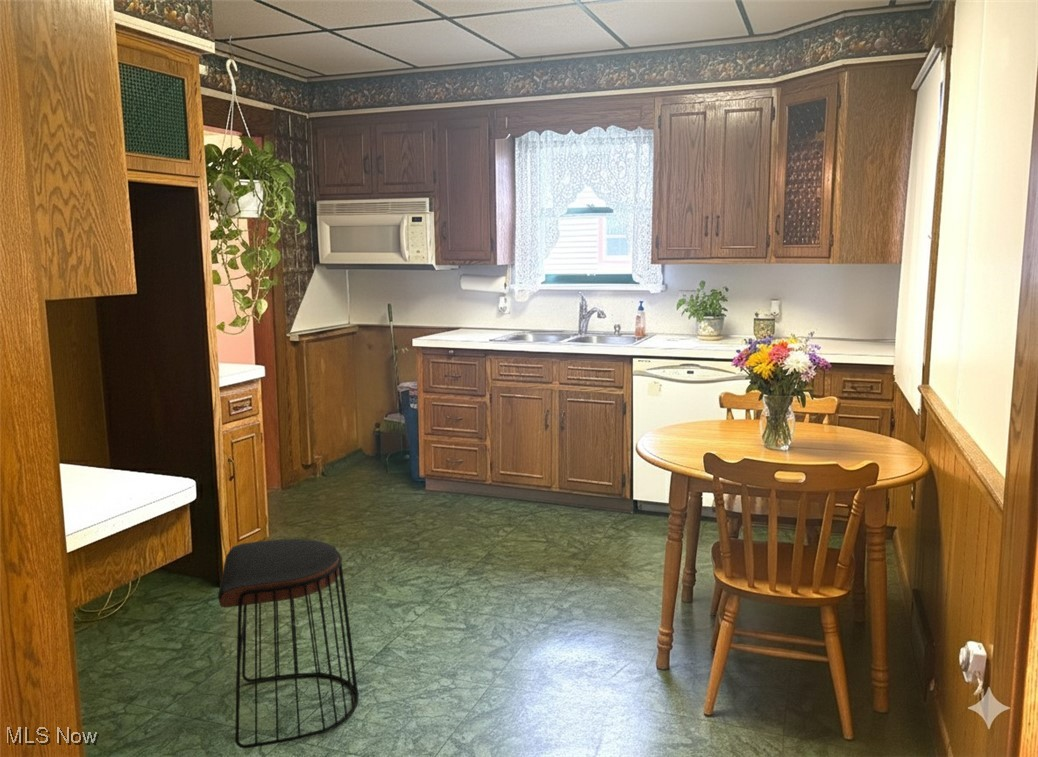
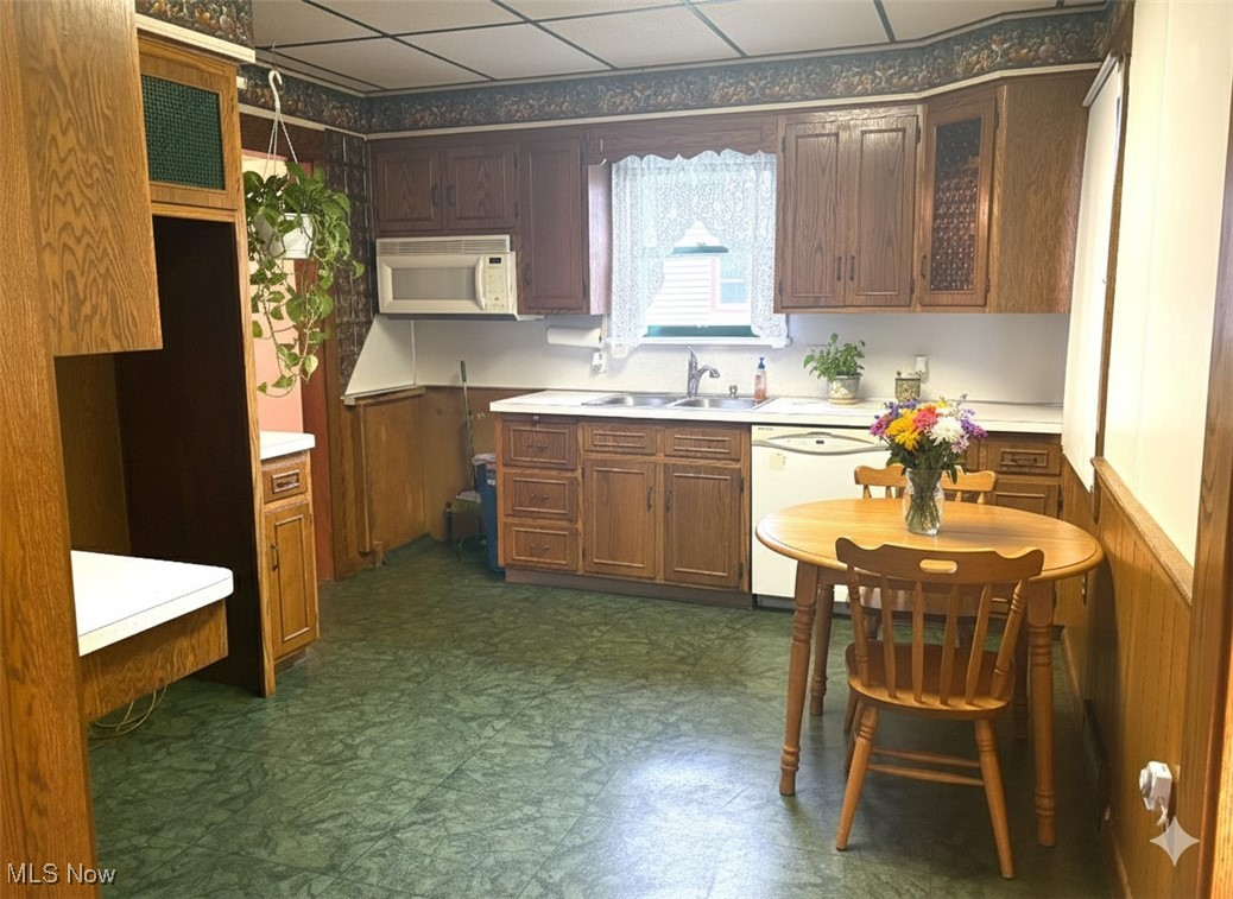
- stool (292, 631)
